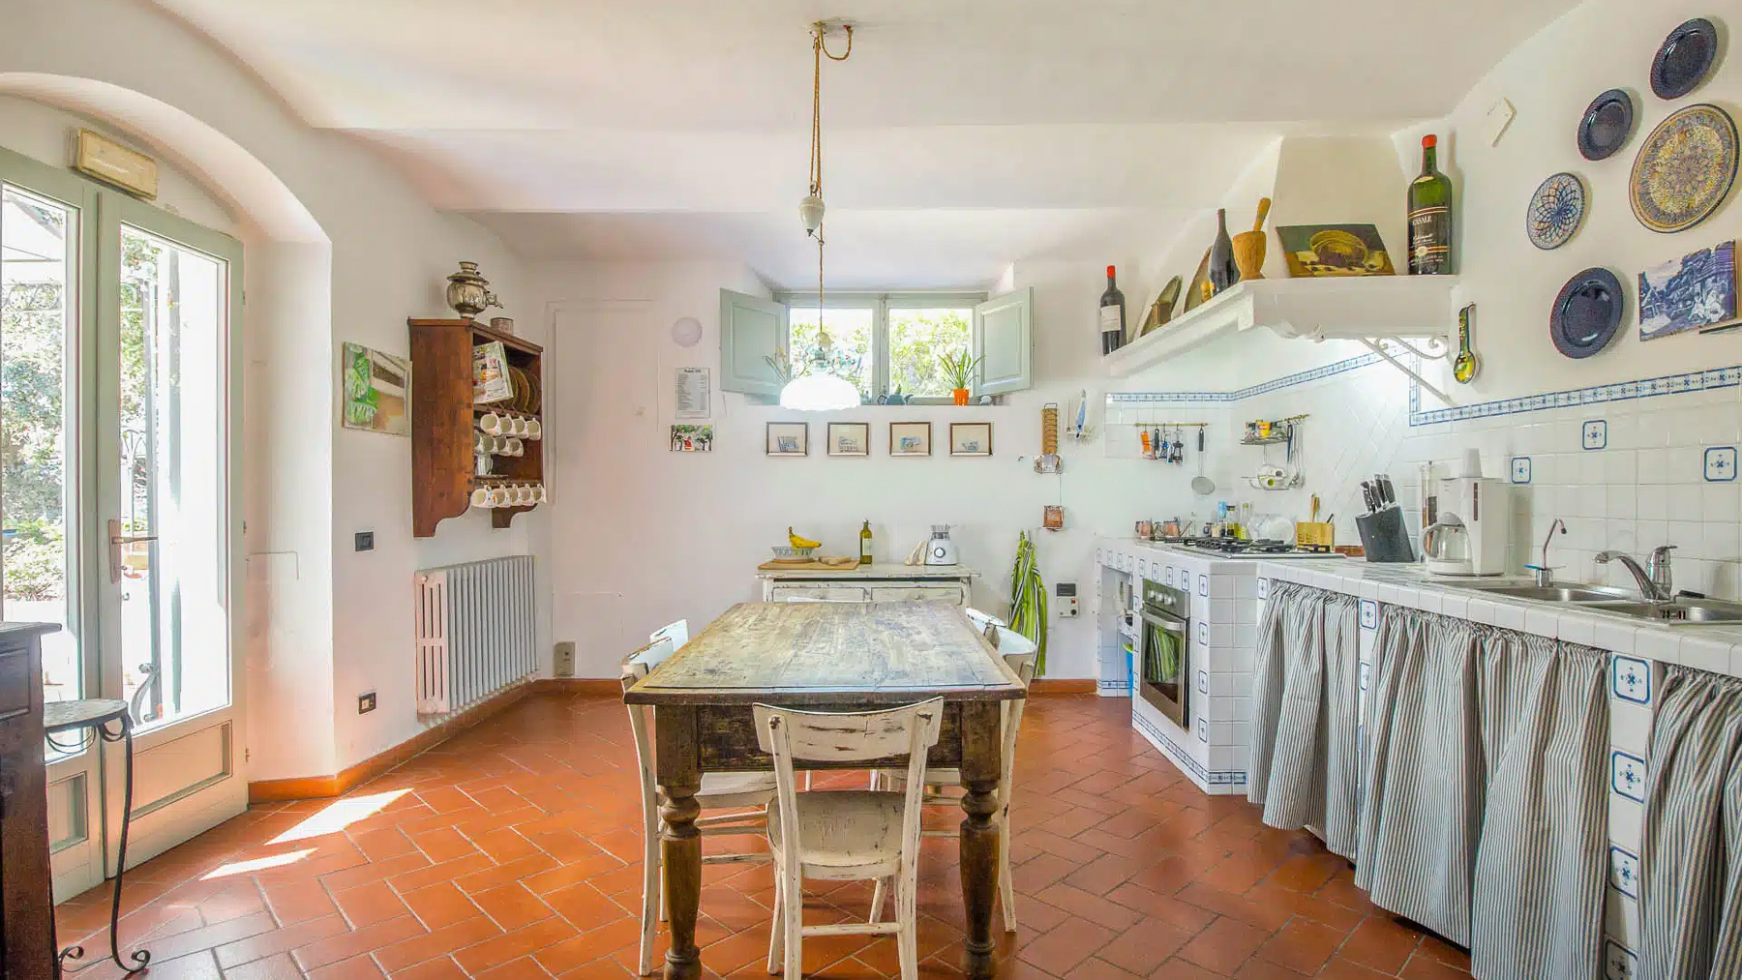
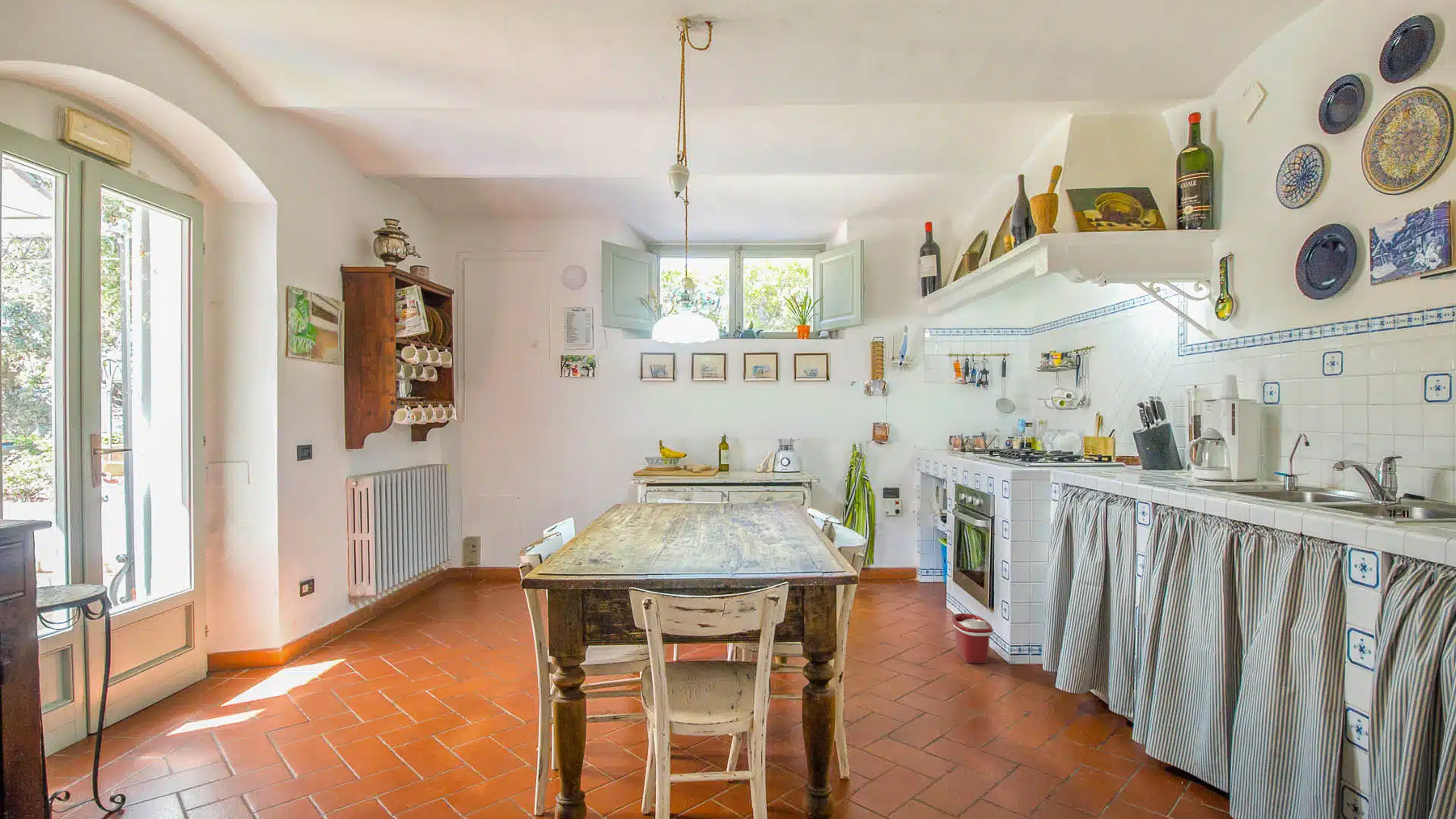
+ bucket (971, 636)
